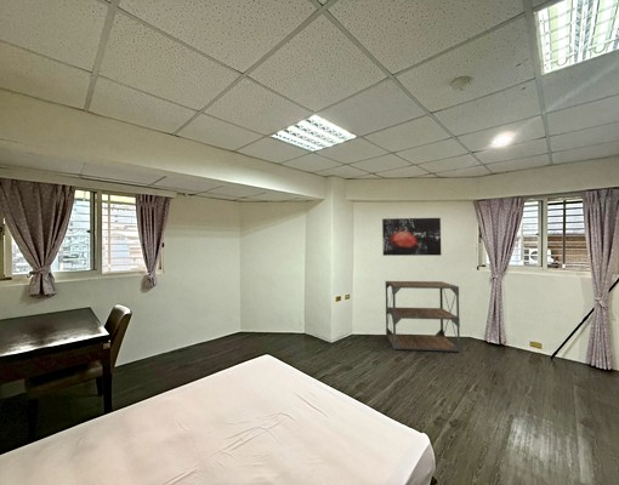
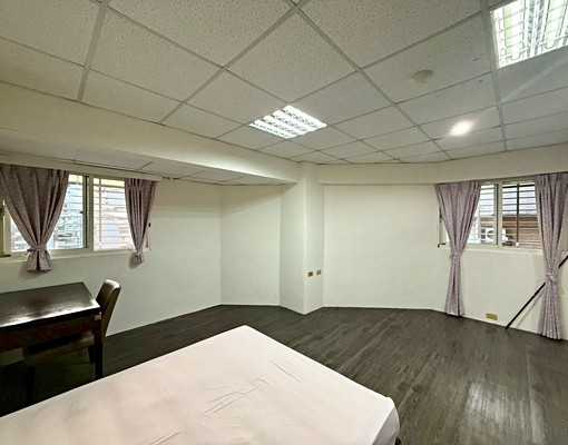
- wall art (410, 236)
- shelving unit (419, 313)
